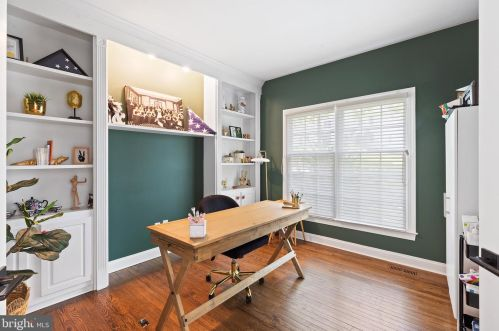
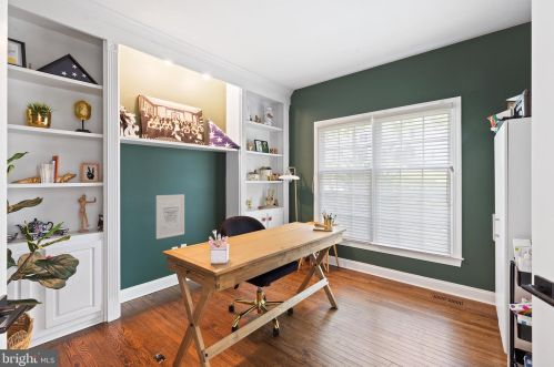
+ wall art (170, 215)
